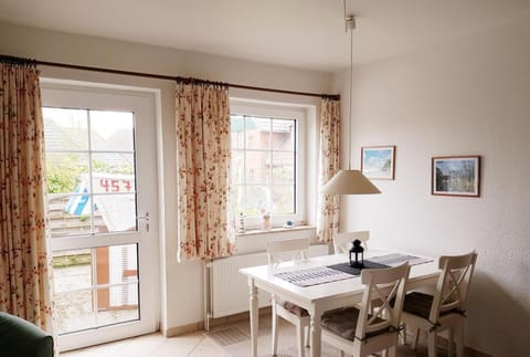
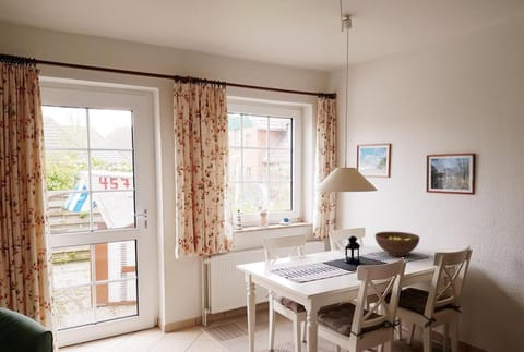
+ fruit bowl (396, 245)
